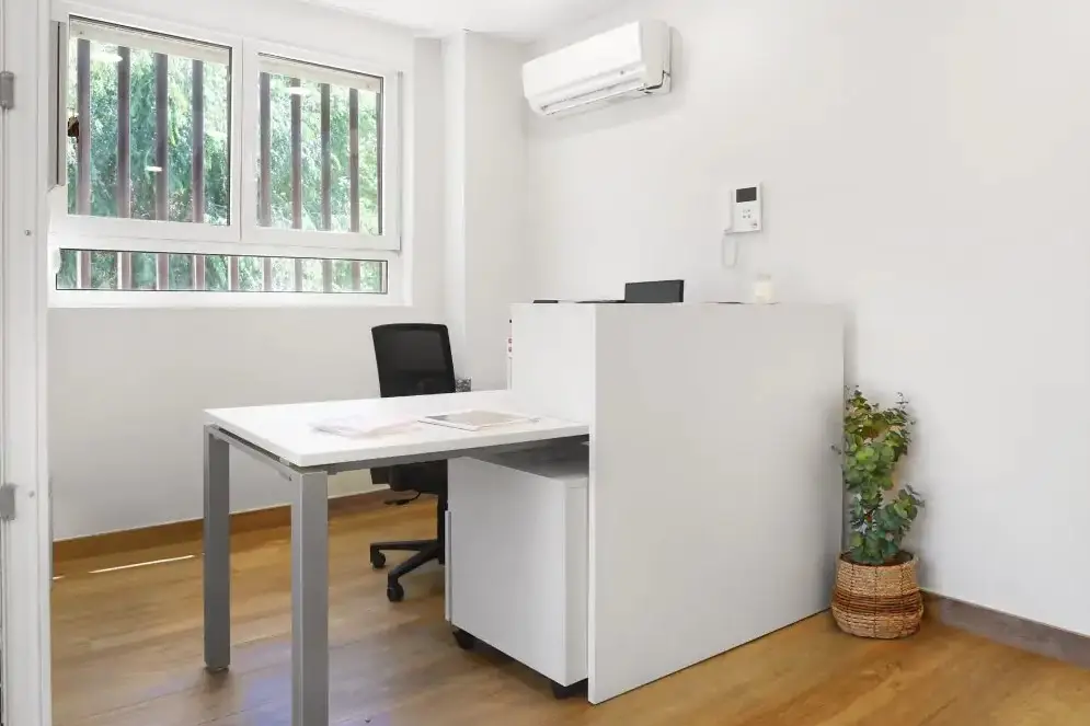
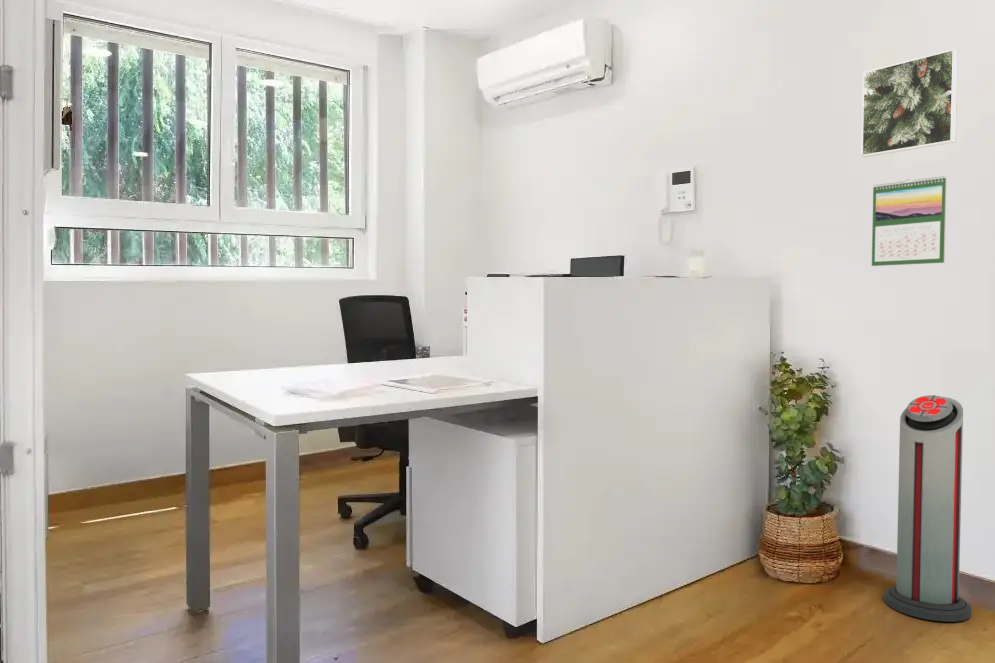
+ air purifier (929, 501)
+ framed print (907, 105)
+ calendar (907, 221)
